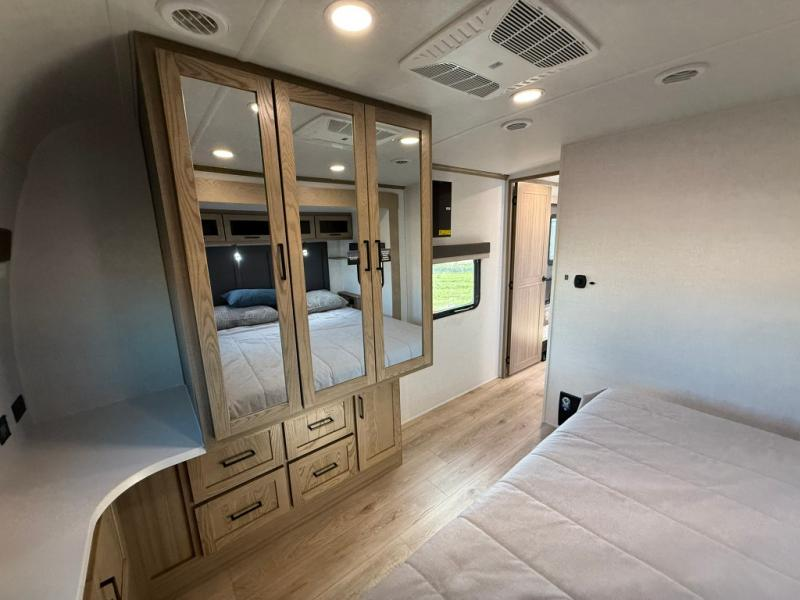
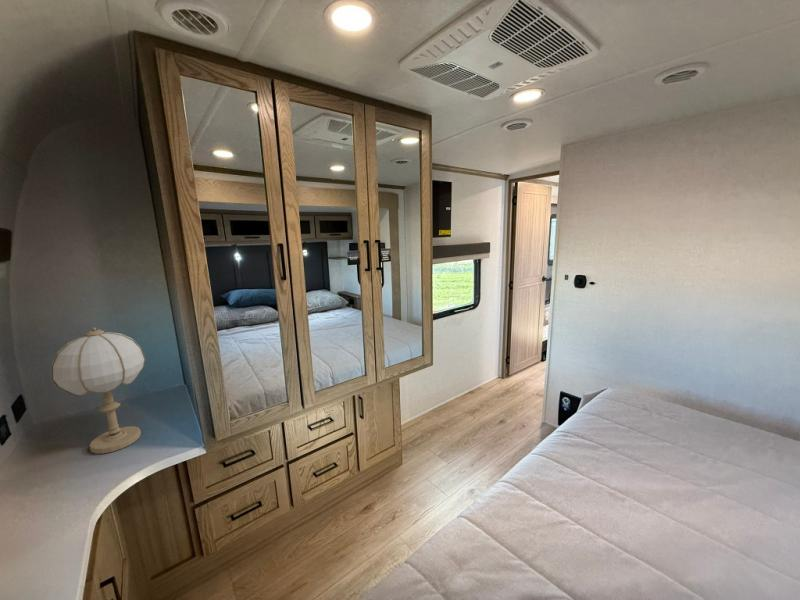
+ table lamp (105, 386)
